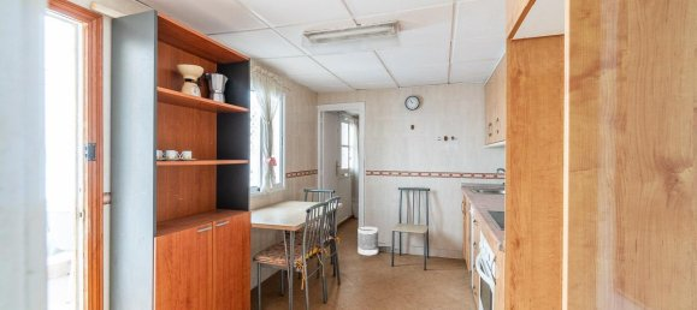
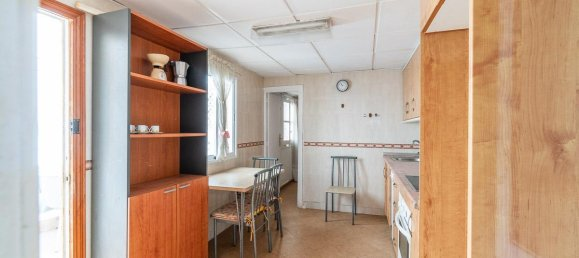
- wastebasket (367, 240)
